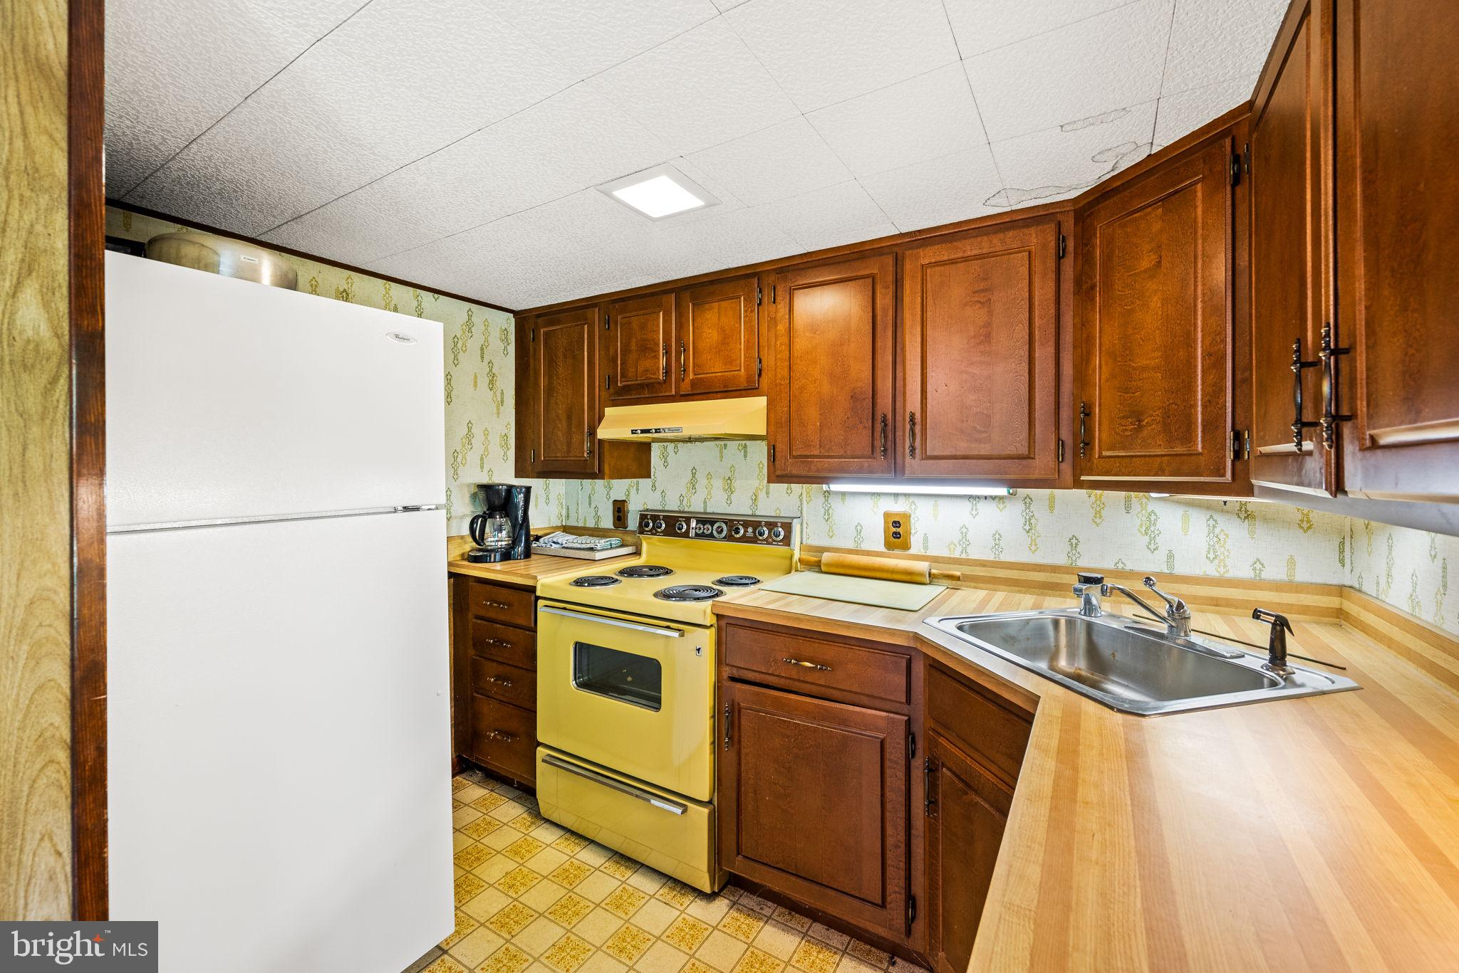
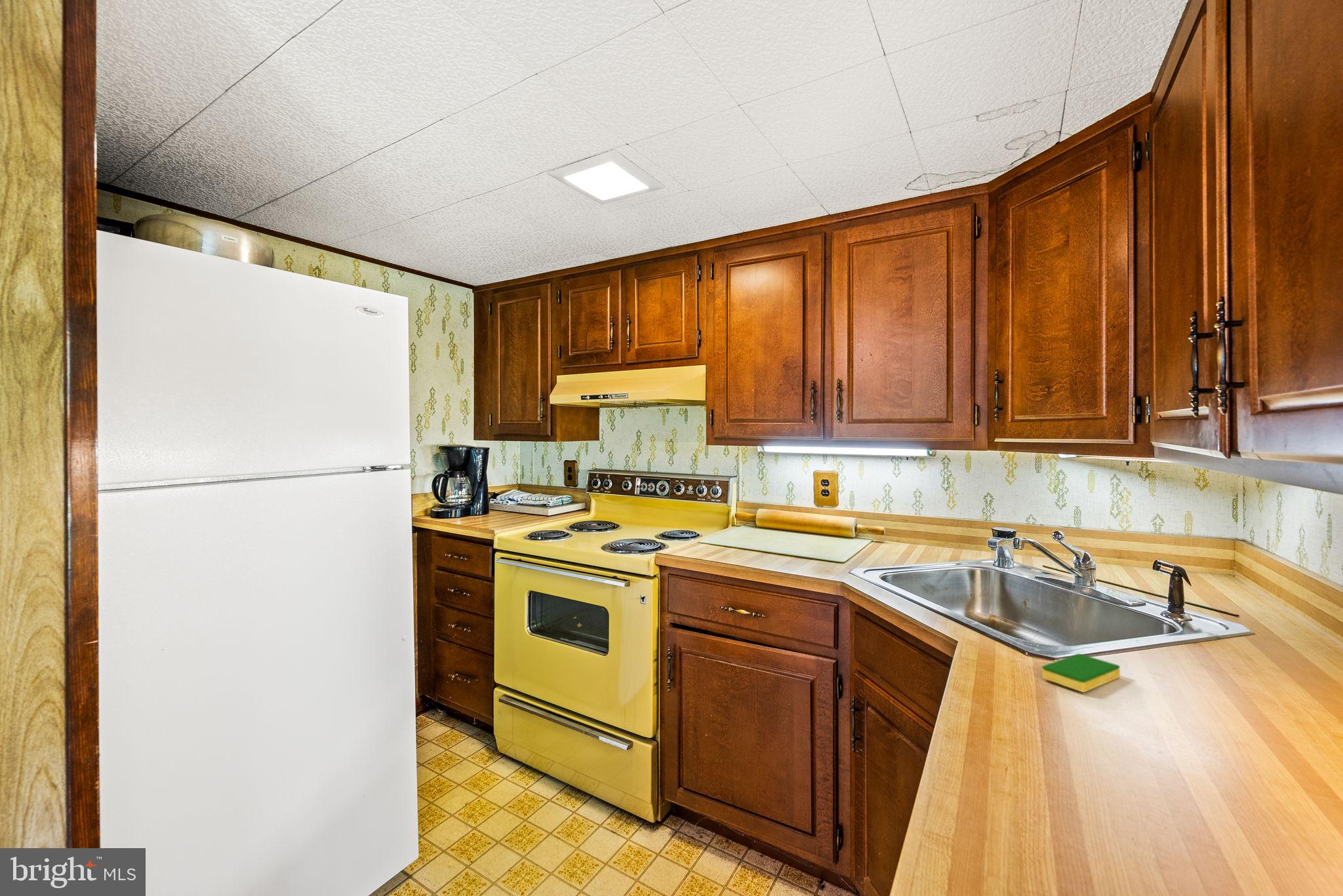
+ dish sponge (1081, 672)
